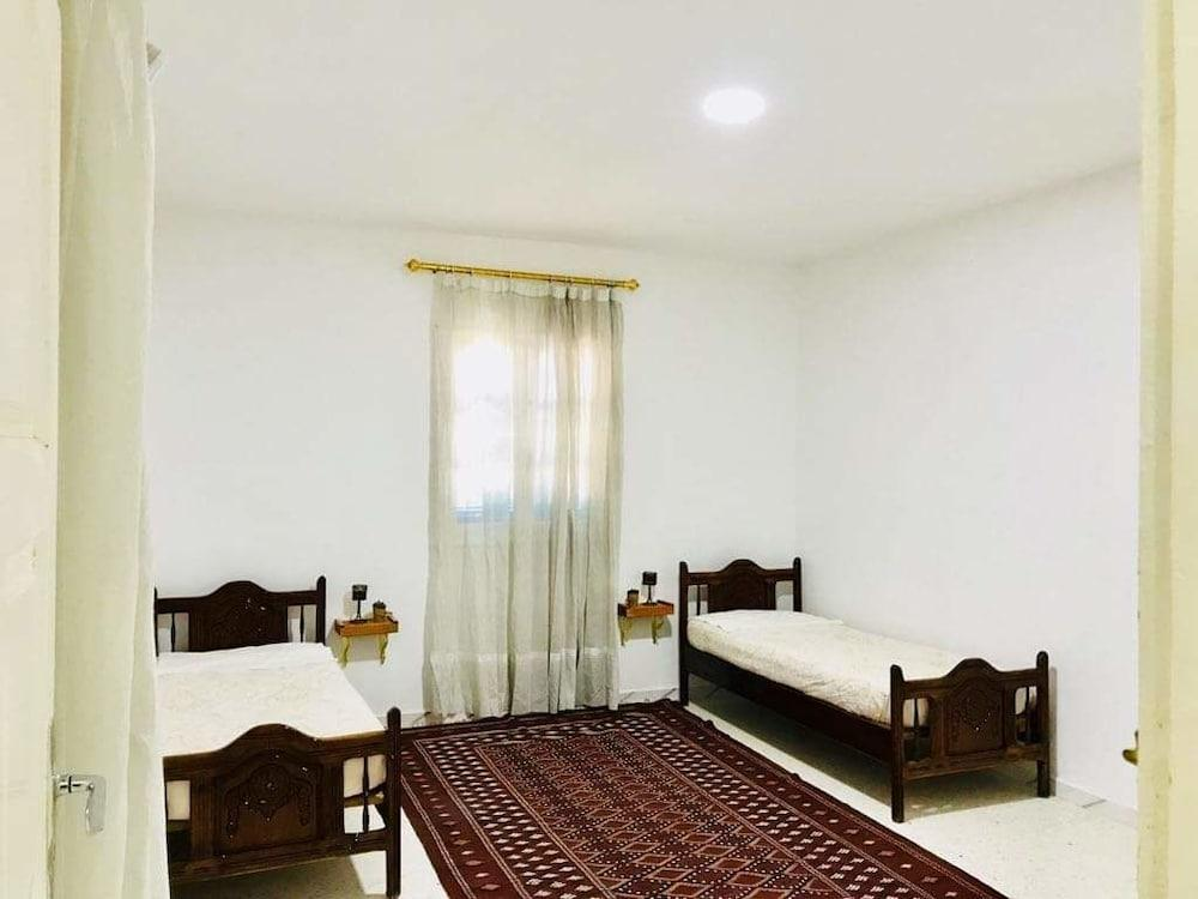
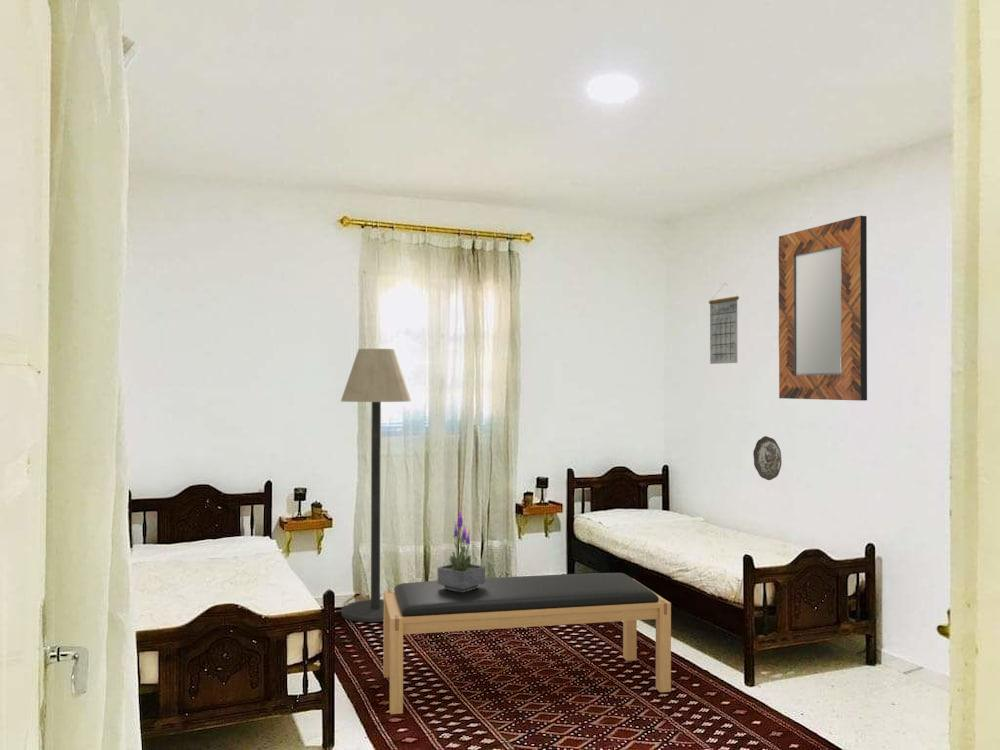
+ bench (523, 626)
+ decorative plate (768, 458)
+ floor lamp (375, 480)
+ calendar (723, 323)
+ potted plant (461, 547)
+ home mirror (819, 313)
